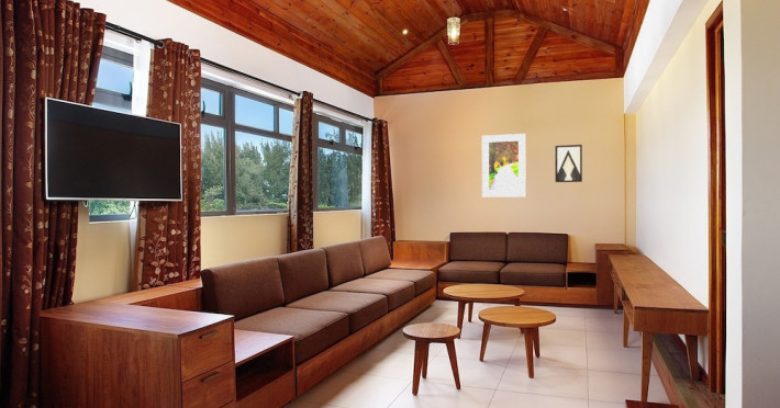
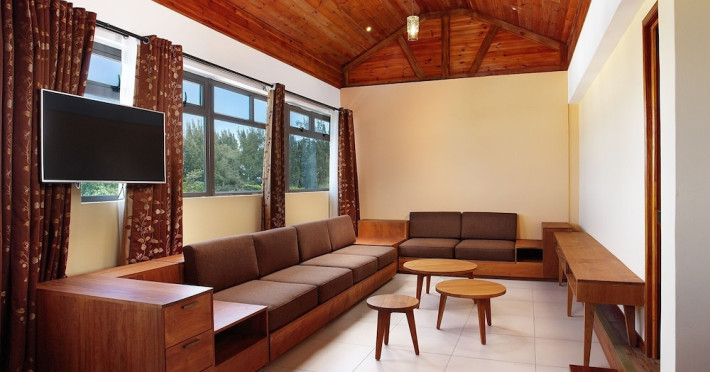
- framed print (503, 166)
- wall art (568, 163)
